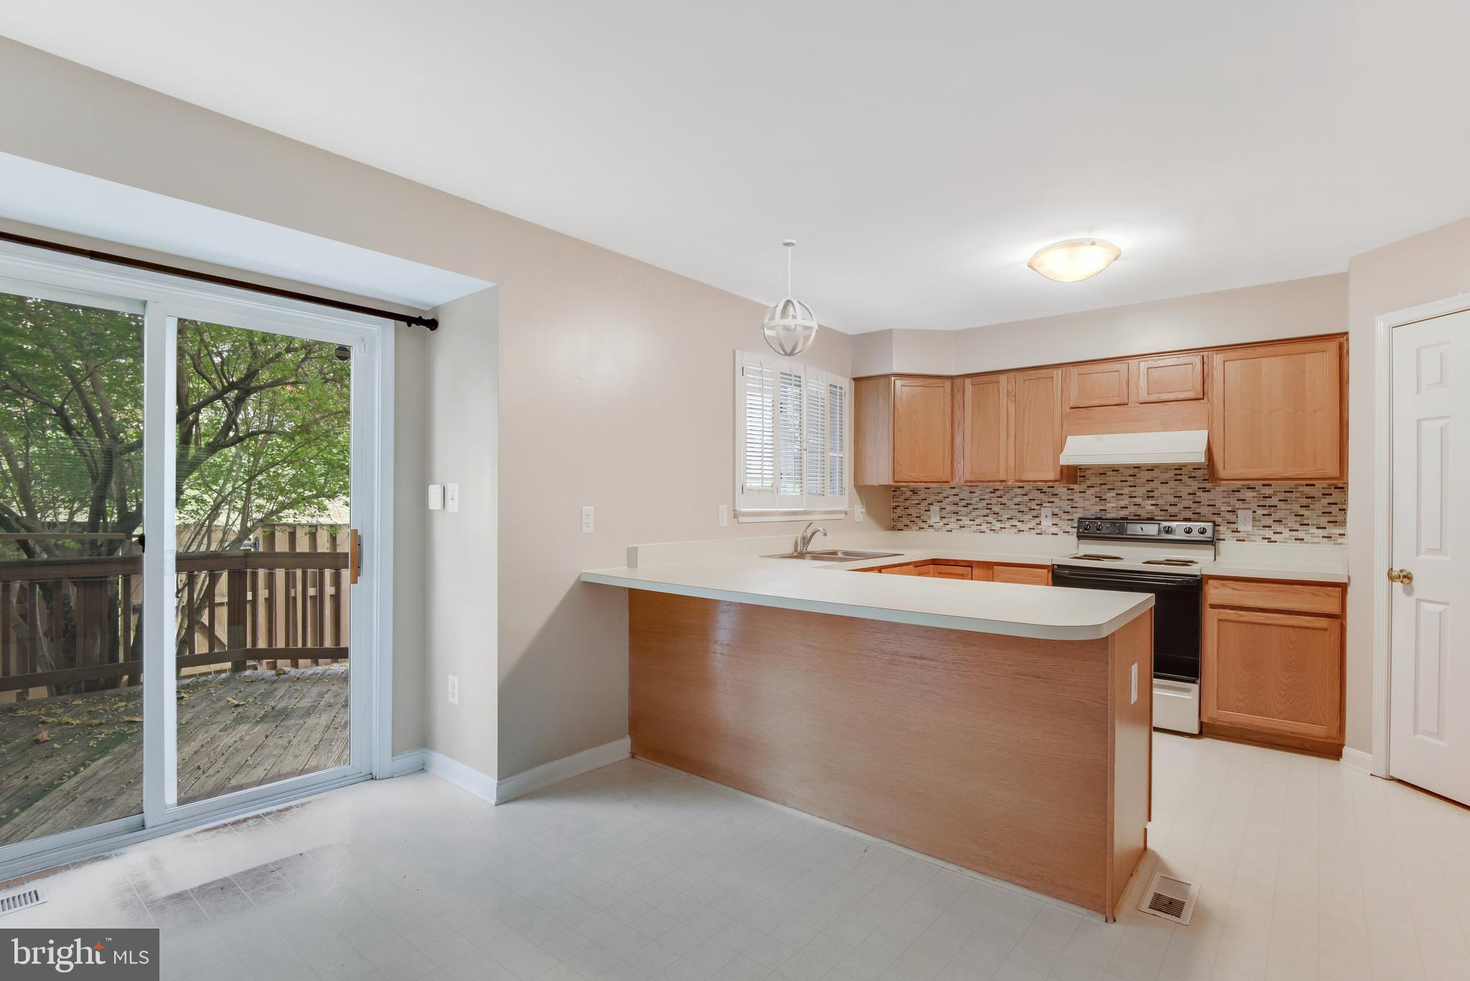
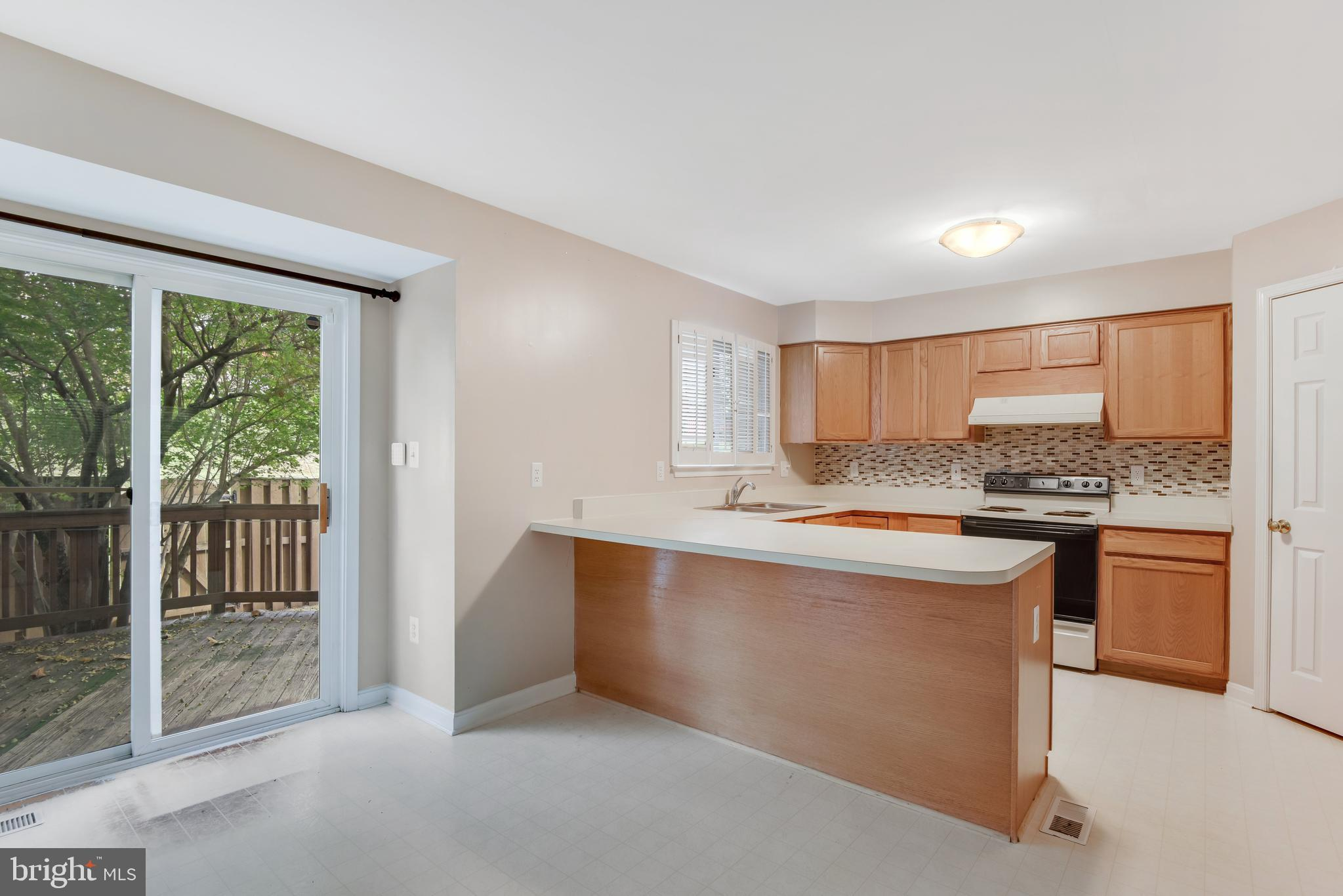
- pendant light (789, 299)
